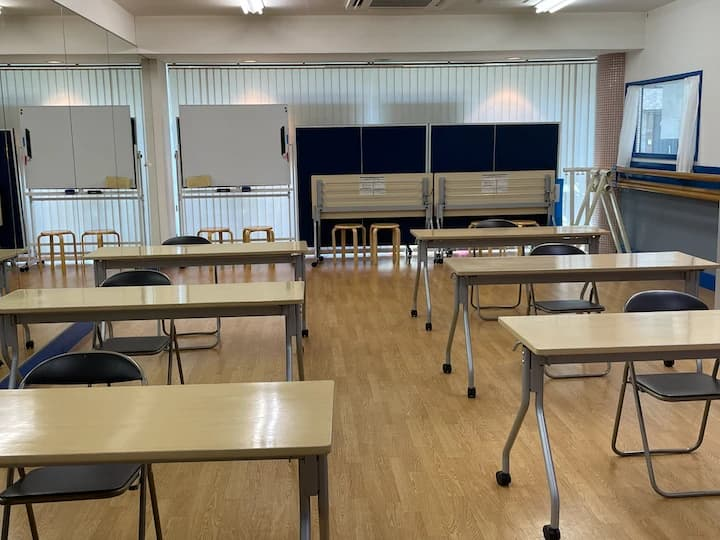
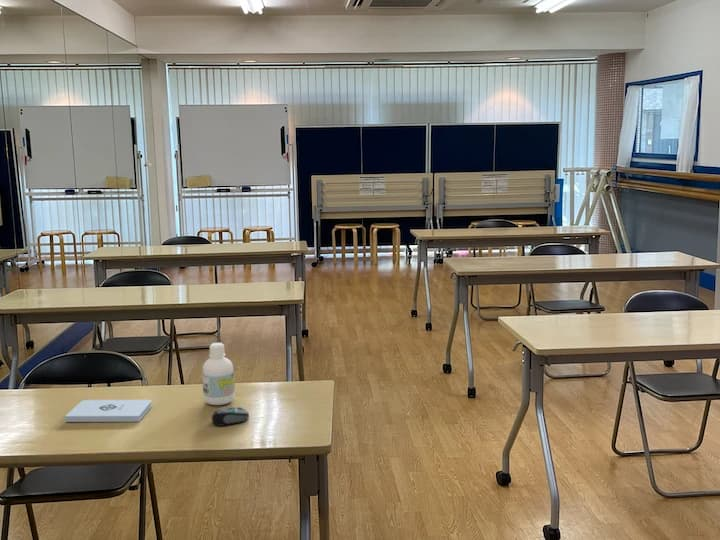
+ bottle (218, 373)
+ notepad (110, 410)
+ computer mouse (230, 413)
